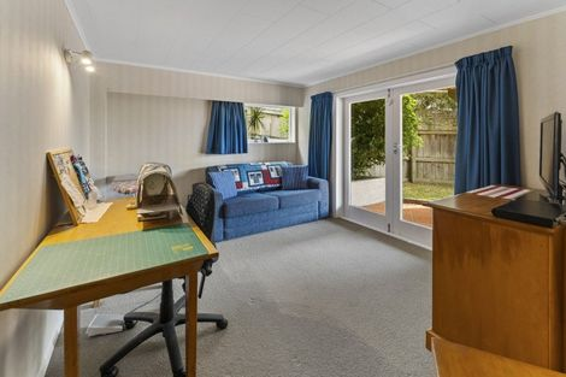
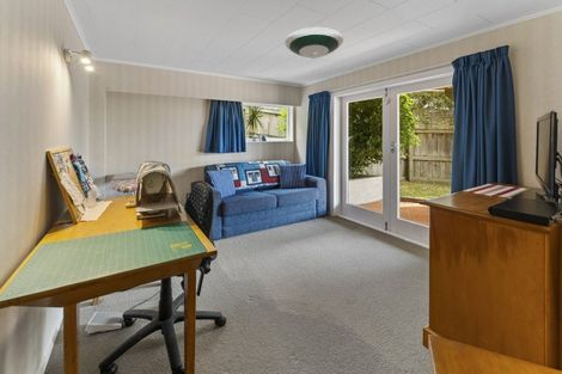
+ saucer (313, 49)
